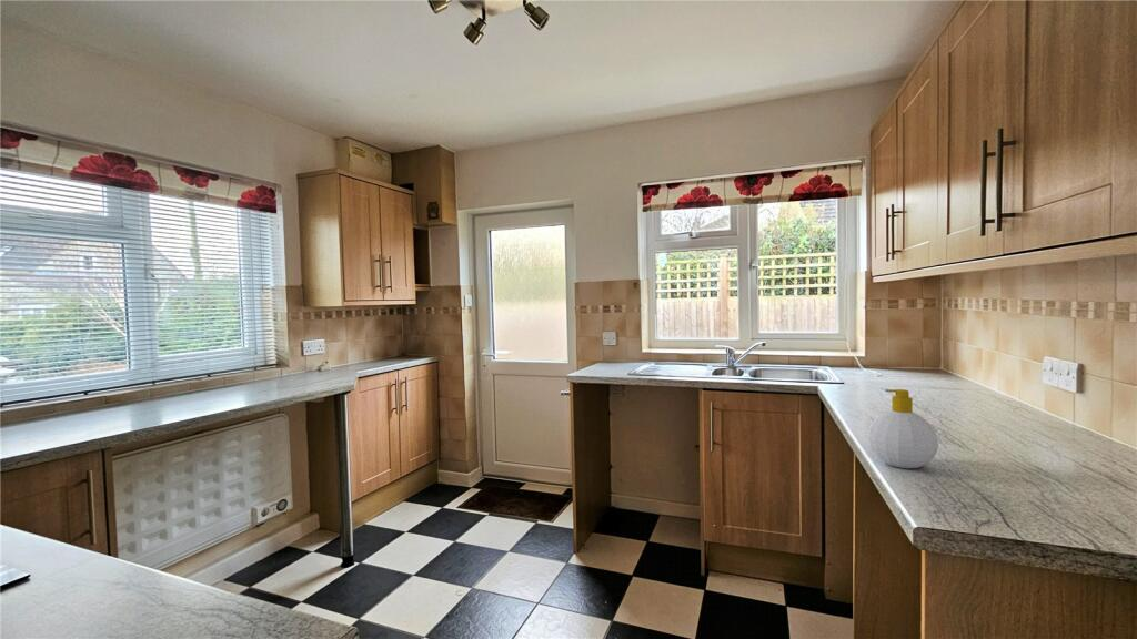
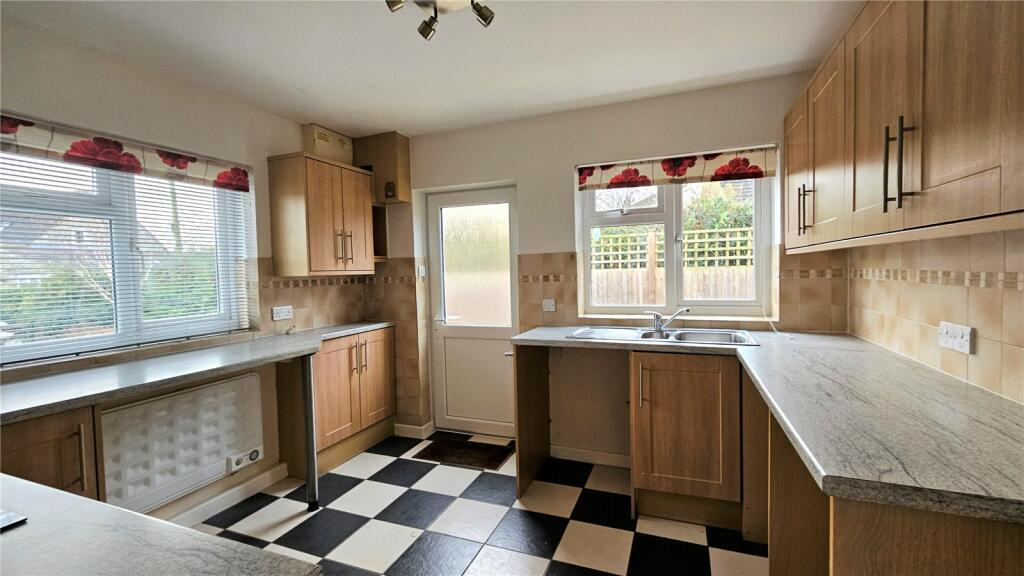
- soap bottle (902, 426)
